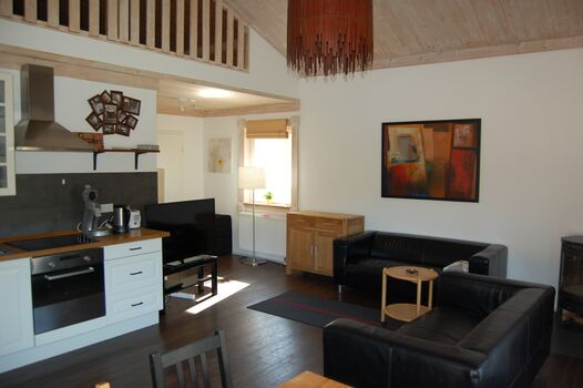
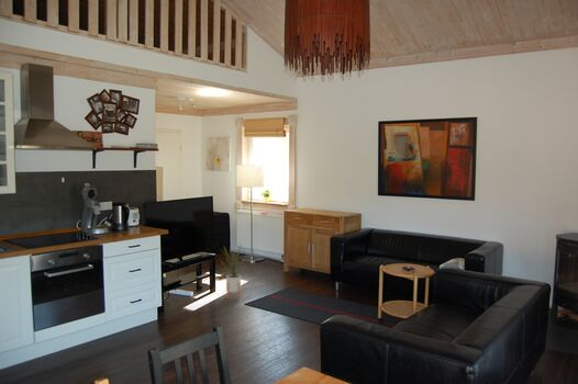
+ house plant (233, 269)
